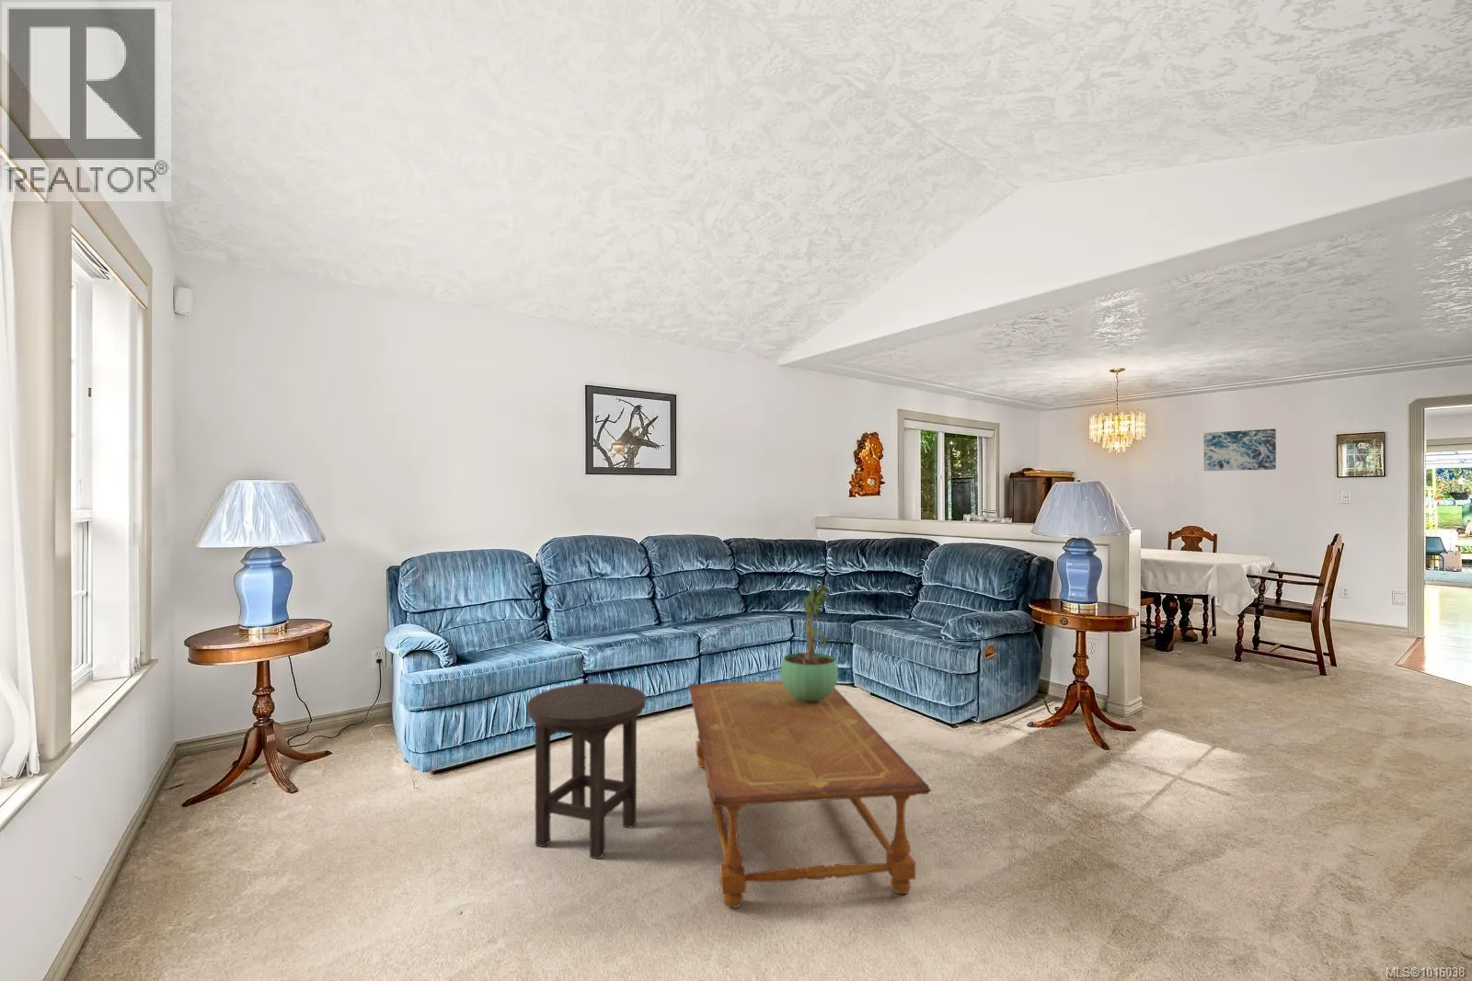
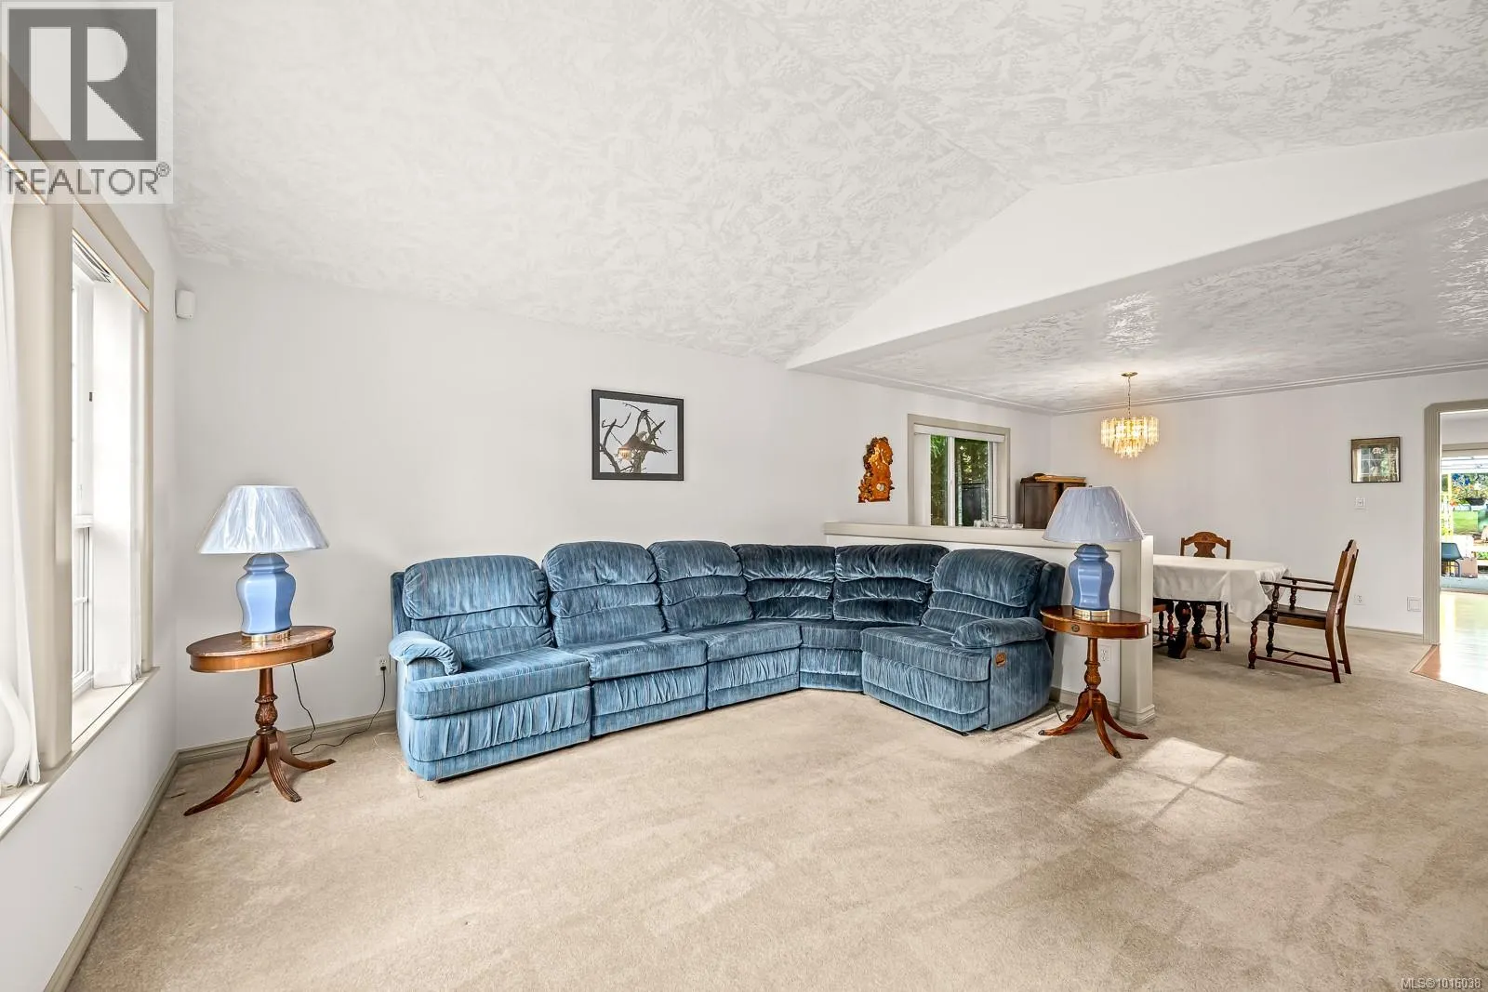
- stool (589, 766)
- wall art (1239, 450)
- coffee table (784, 771)
- potted plant (808, 642)
